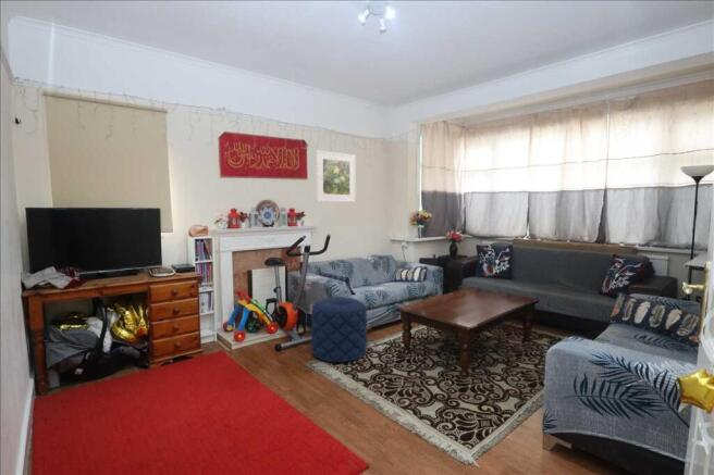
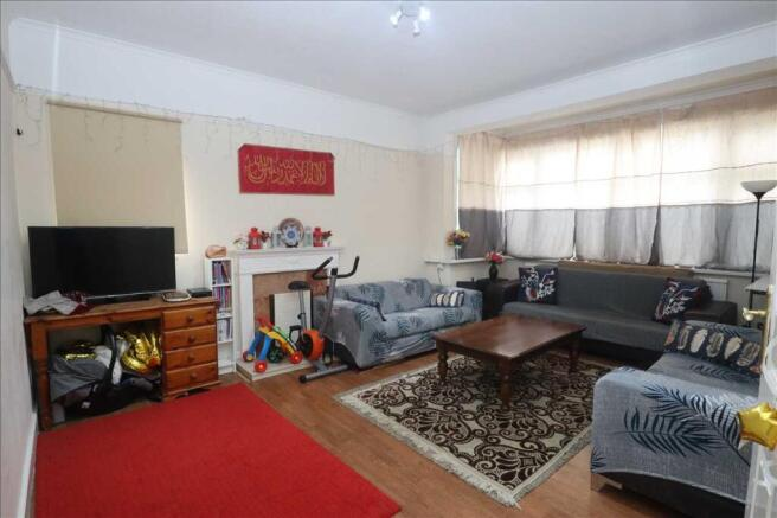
- pouf (338, 326)
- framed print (336, 177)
